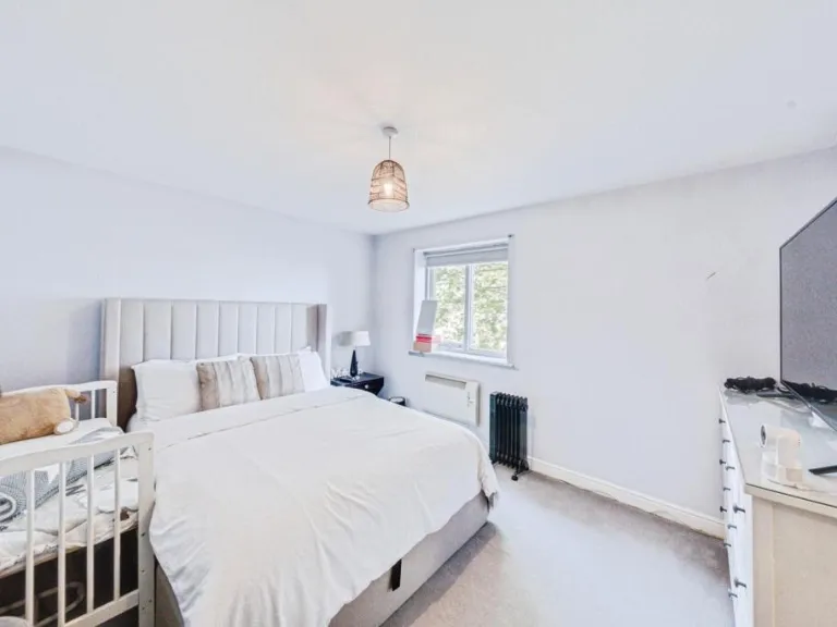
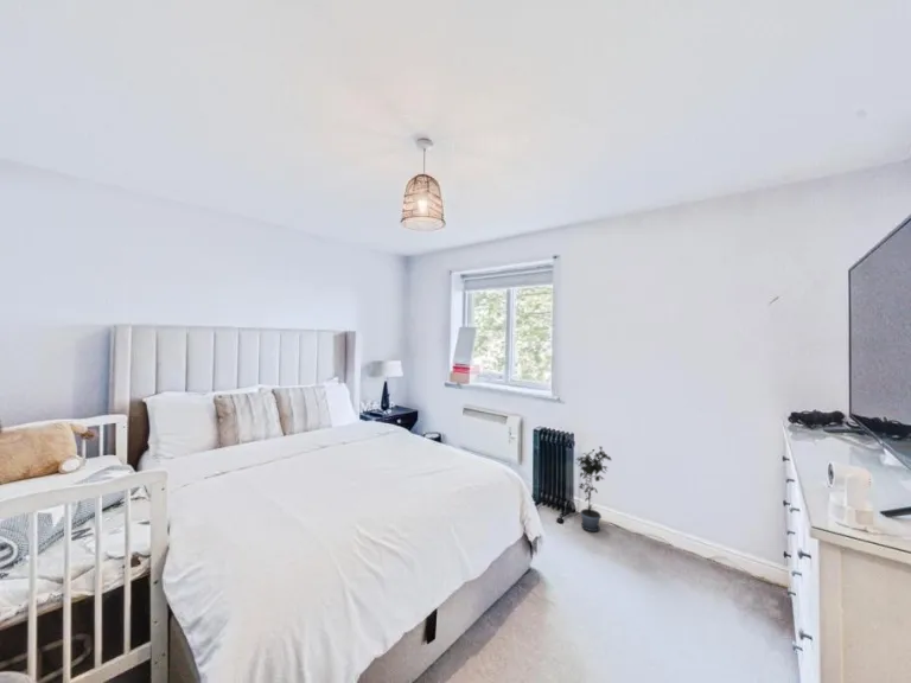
+ potted plant (591, 487)
